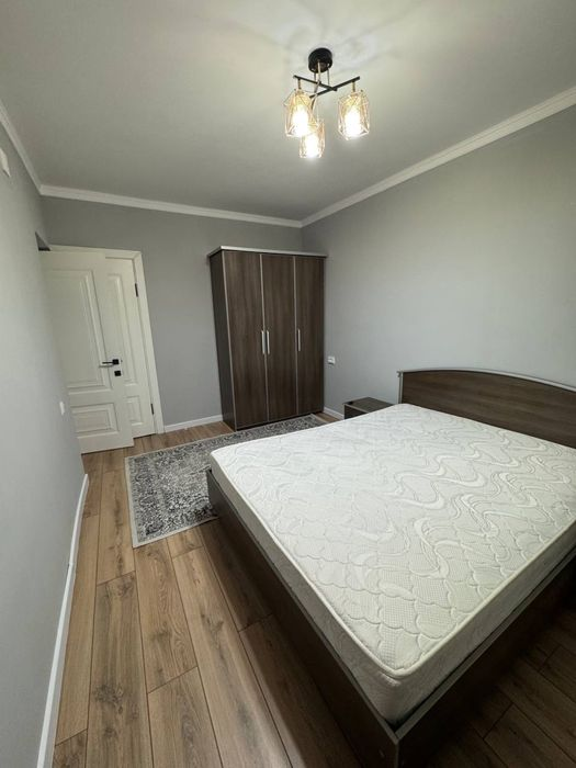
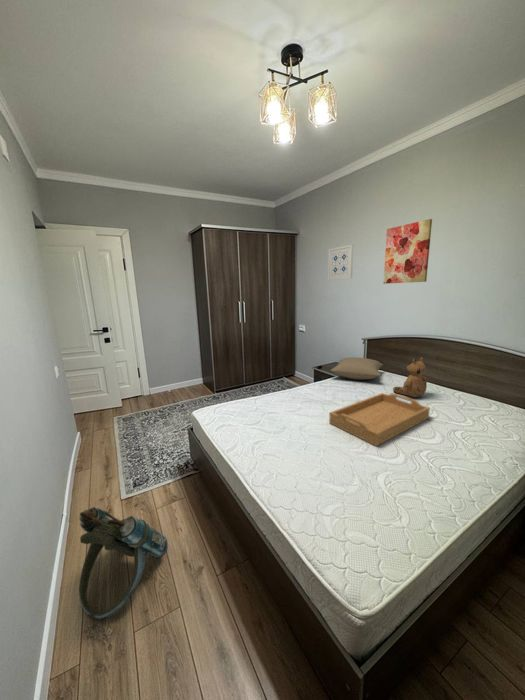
+ backpack (118, 539)
+ serving tray (379, 413)
+ wall art (340, 263)
+ teddy bear (411, 375)
+ pillow (357, 367)
+ wall art (405, 254)
